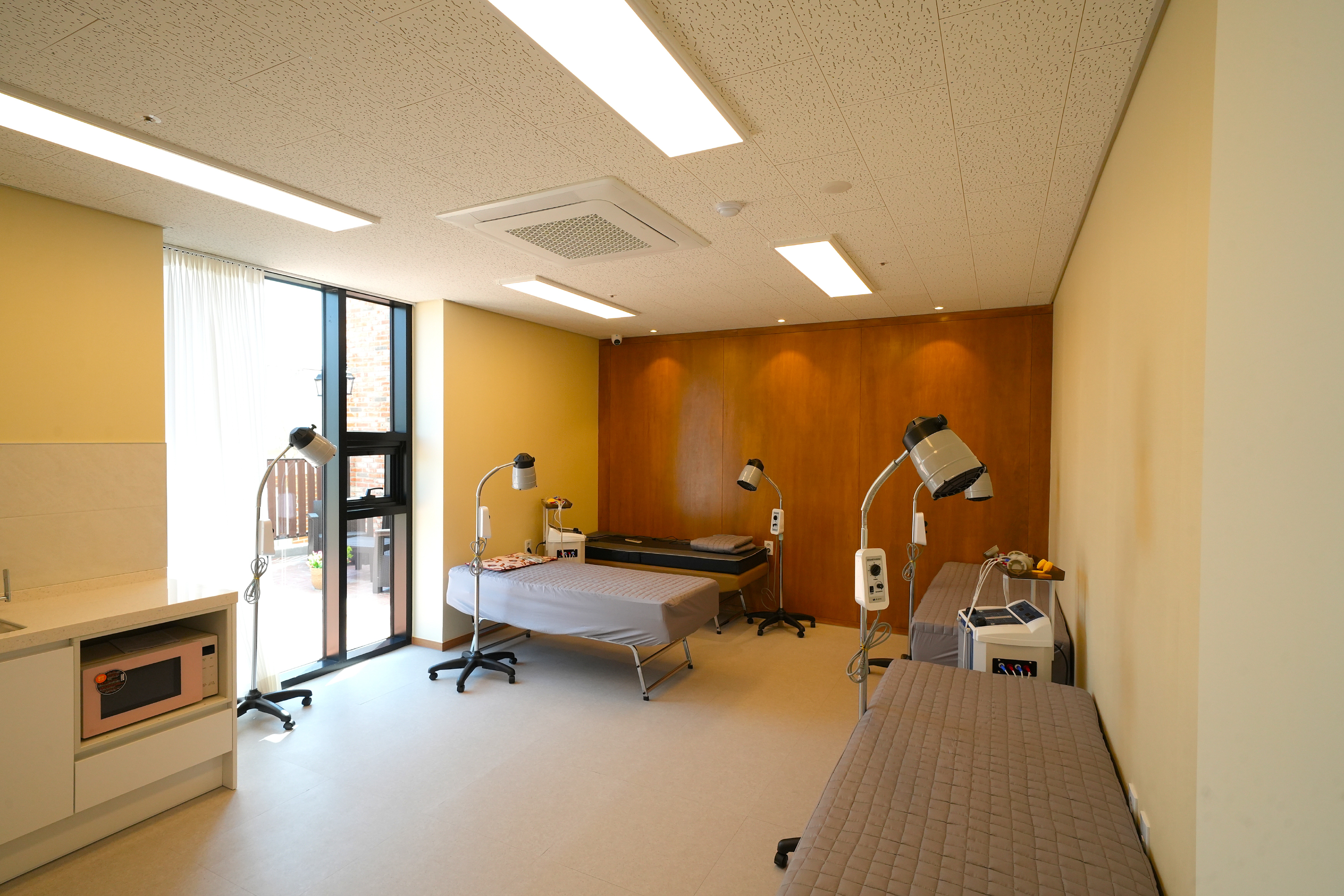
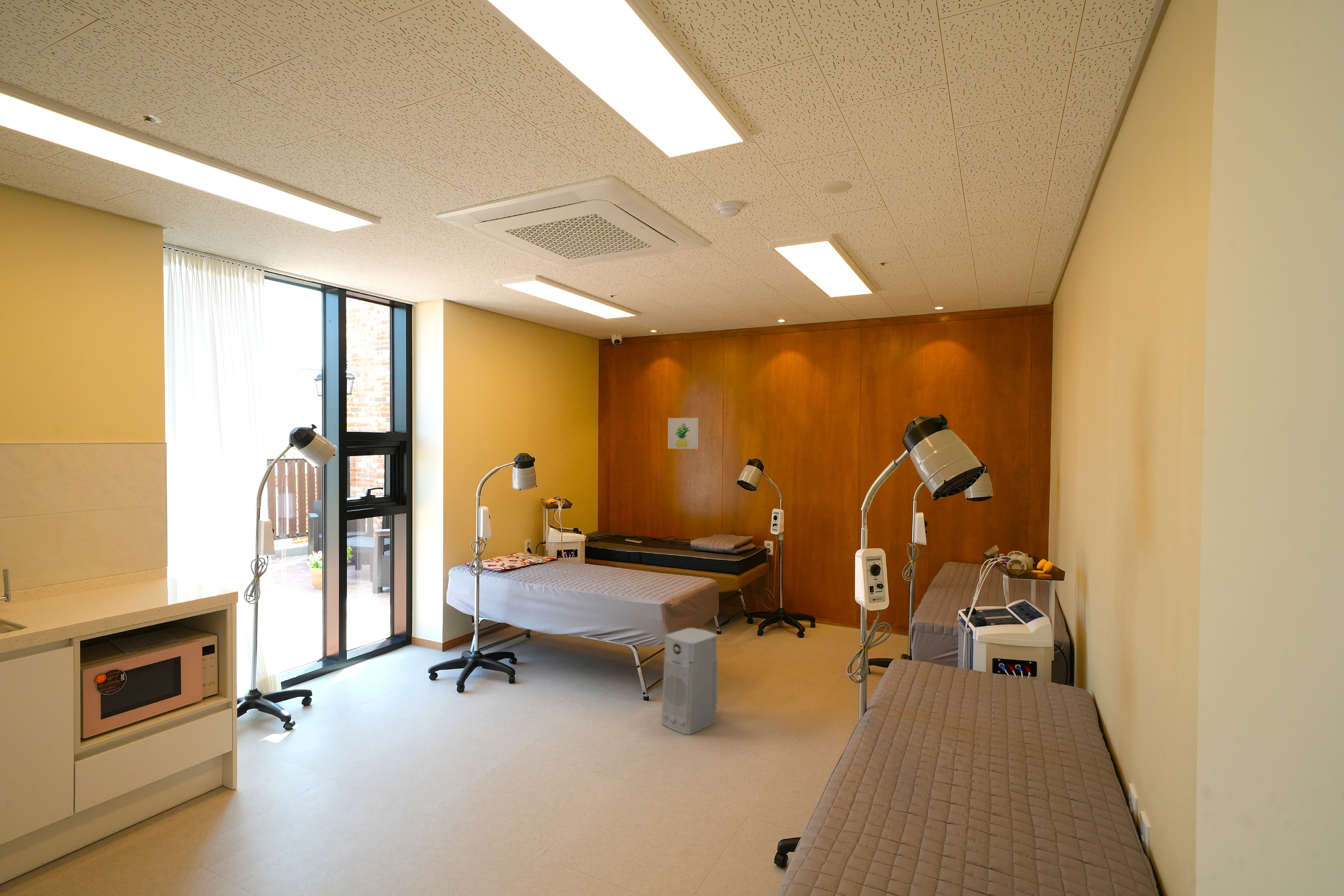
+ air purifier (690, 678)
+ wall art (683, 433)
